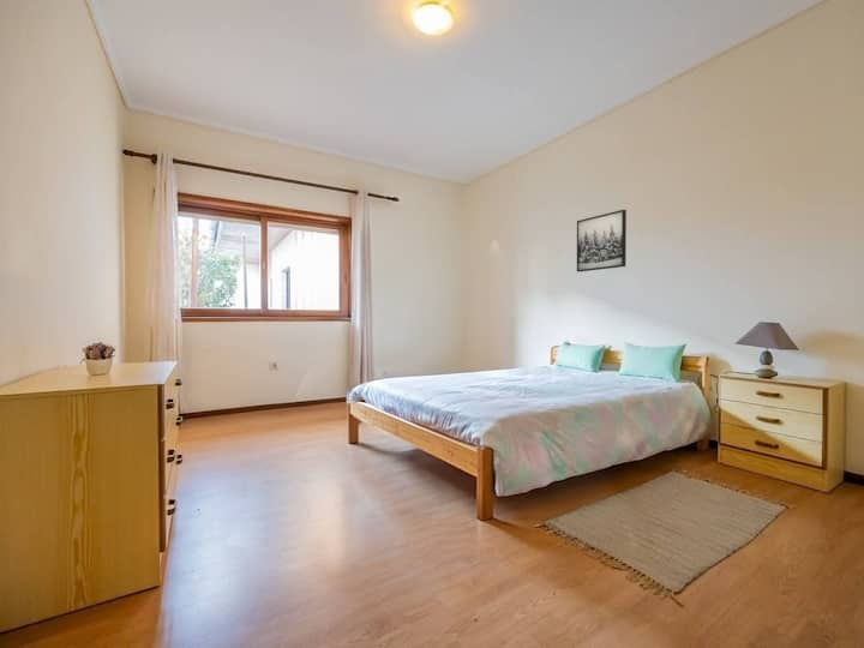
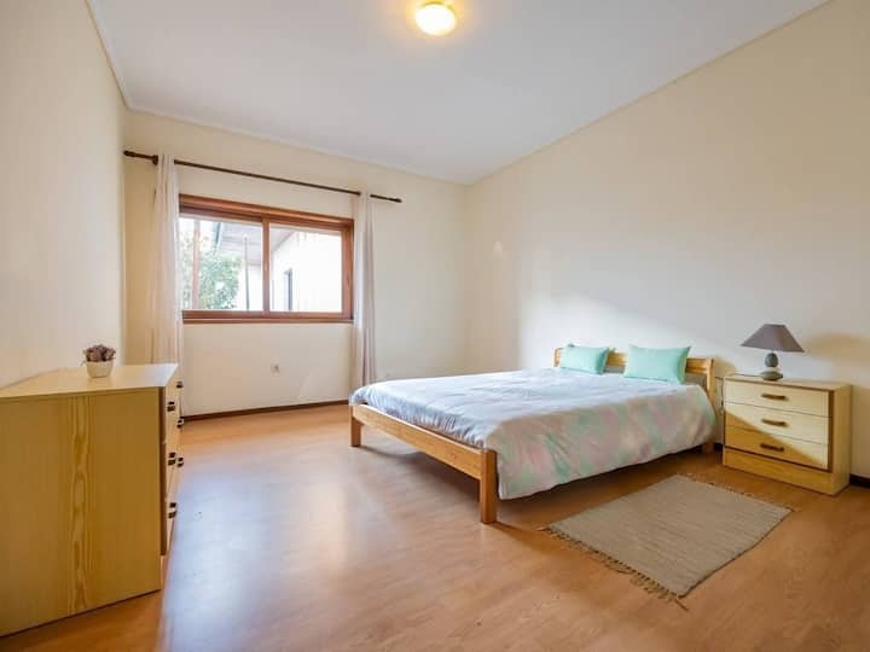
- wall art (600, 242)
